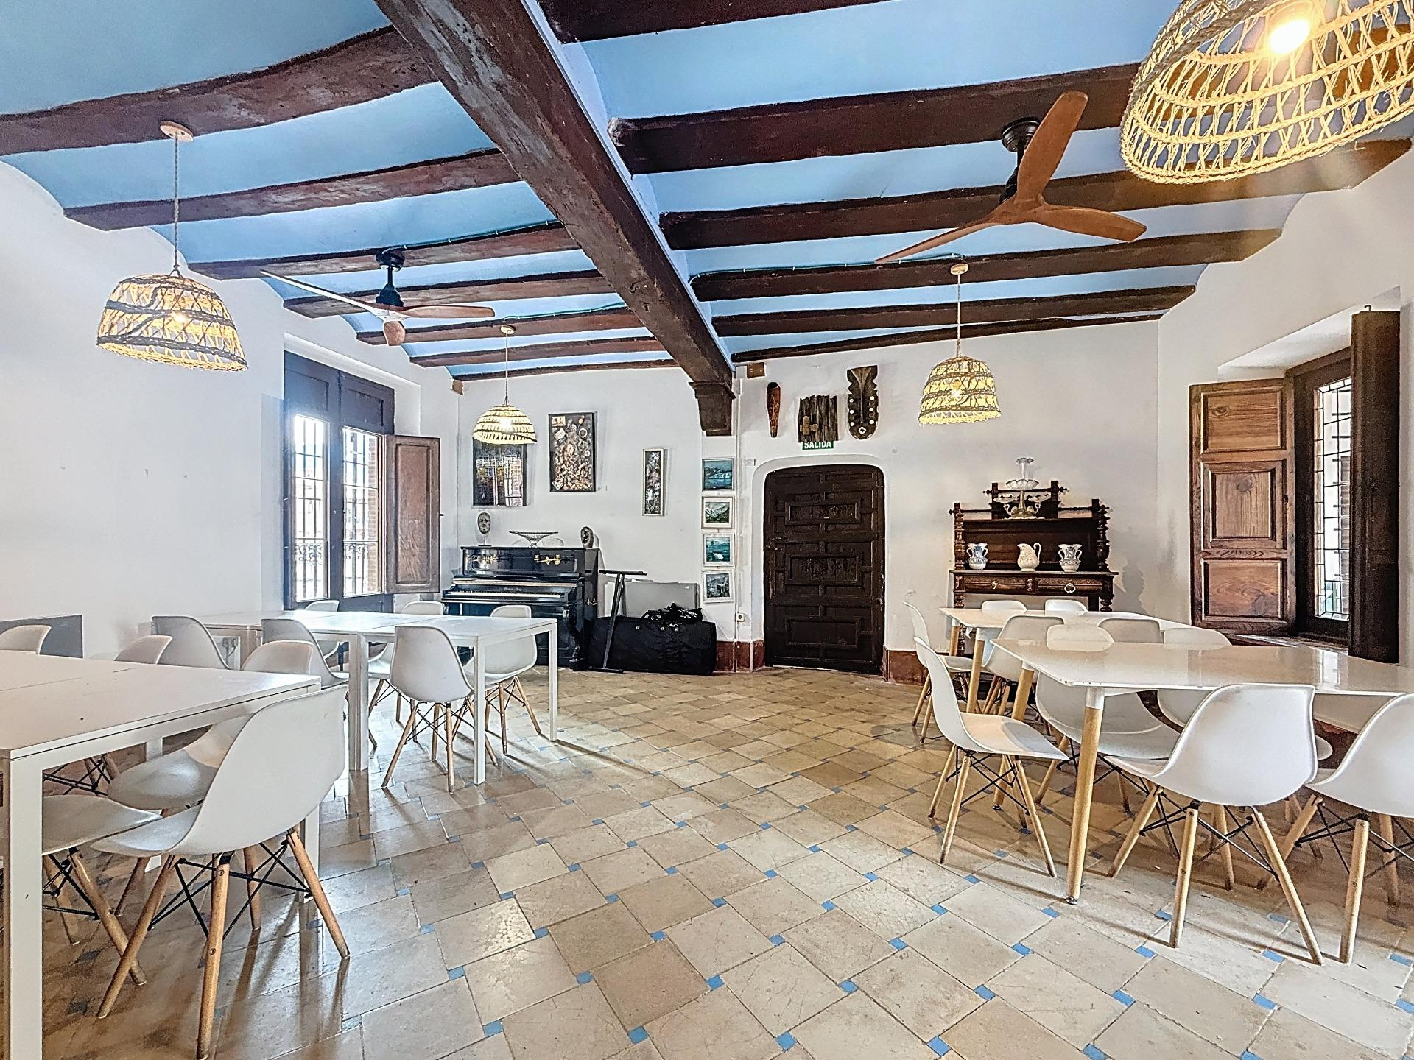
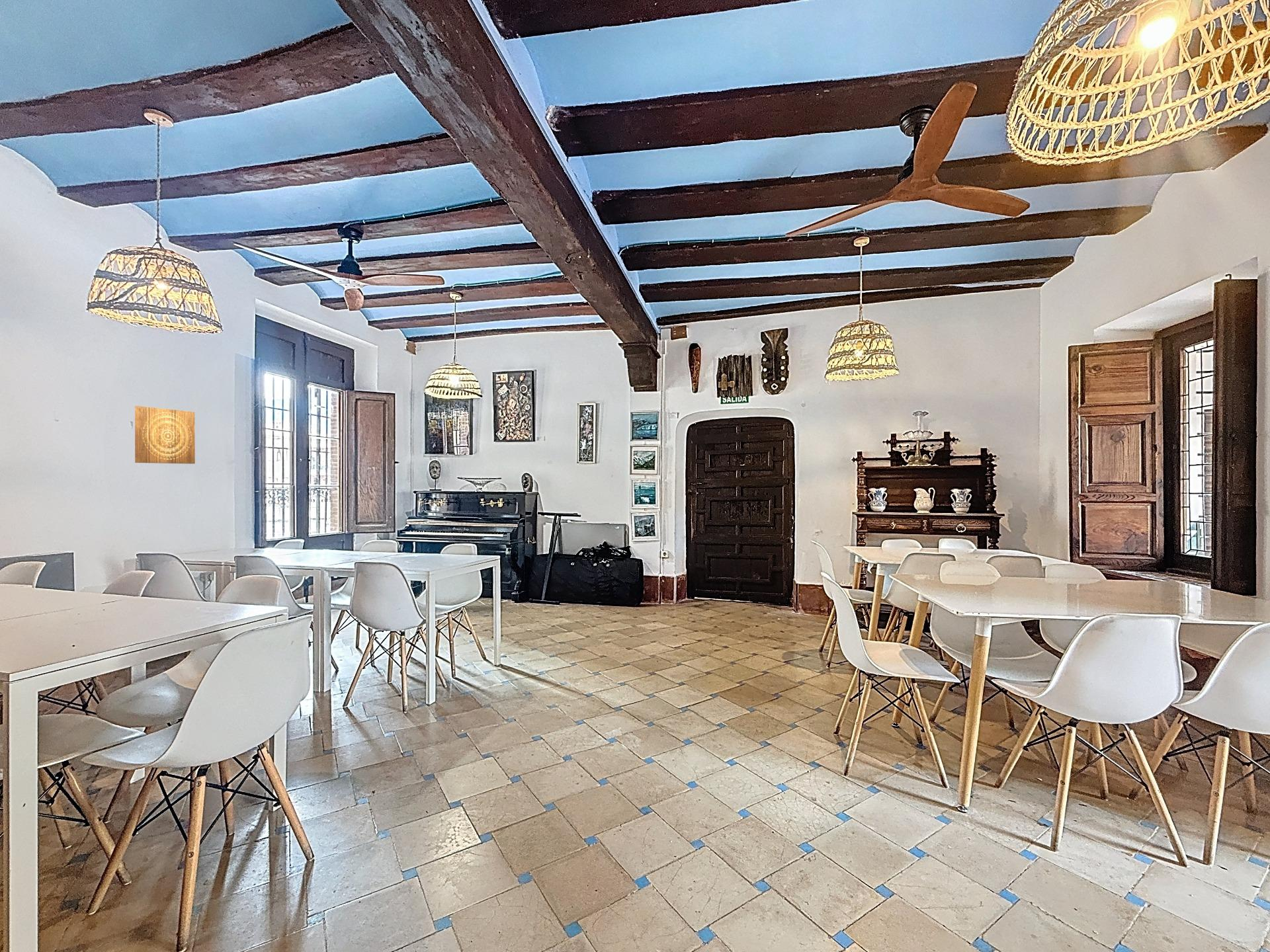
+ wall art (166, 436)
